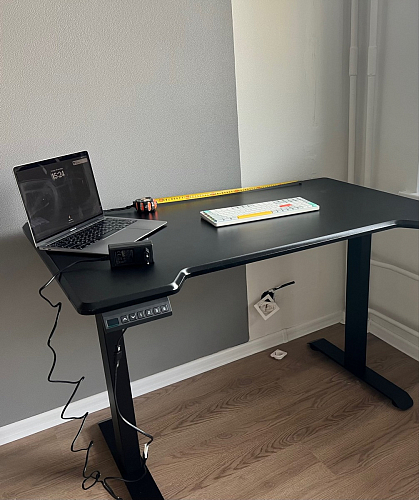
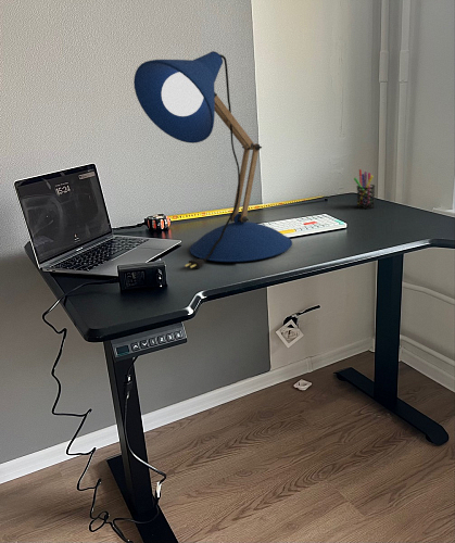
+ desk lamp (233, 154)
+ pen holder (363, 188)
